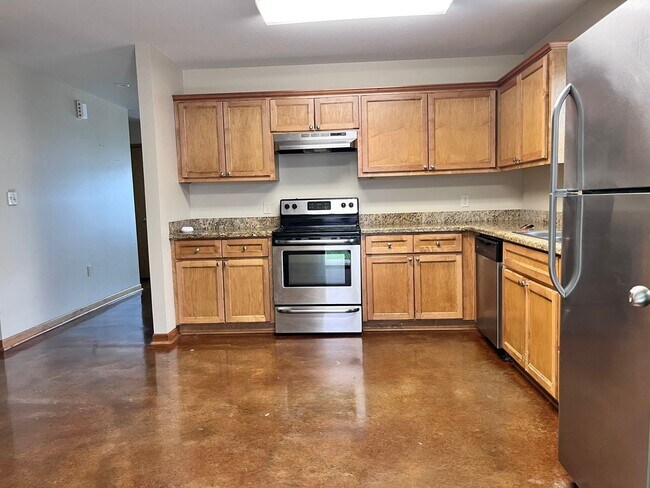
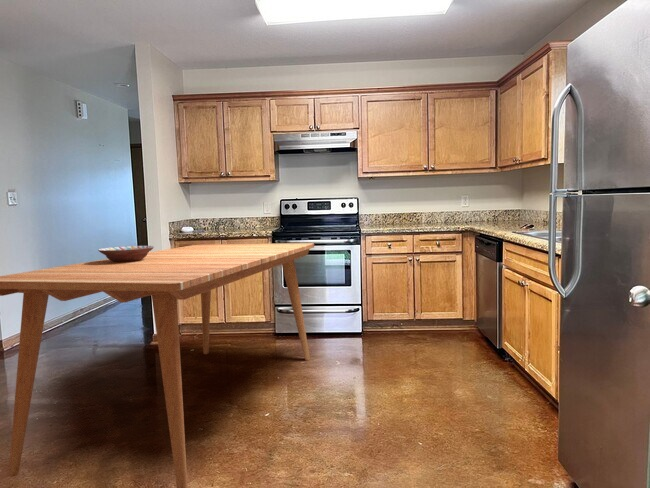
+ dining table (202, 329)
+ decorative bowl (127, 254)
